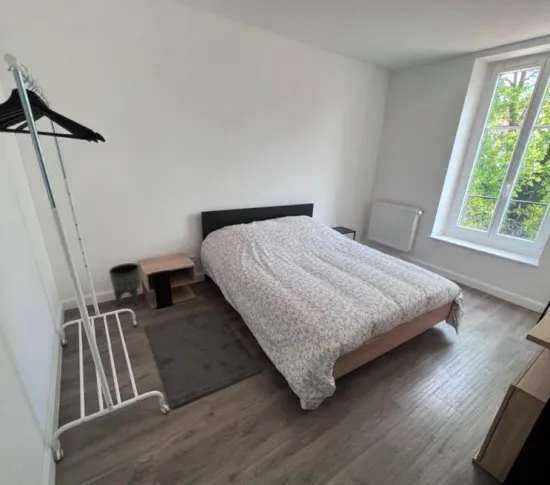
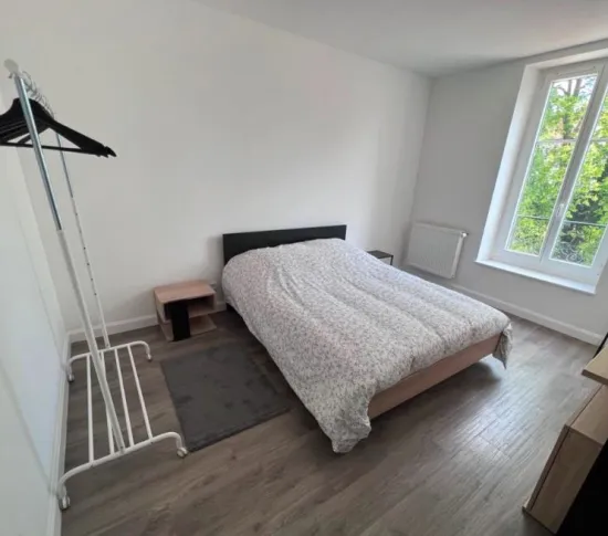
- planter (127, 285)
